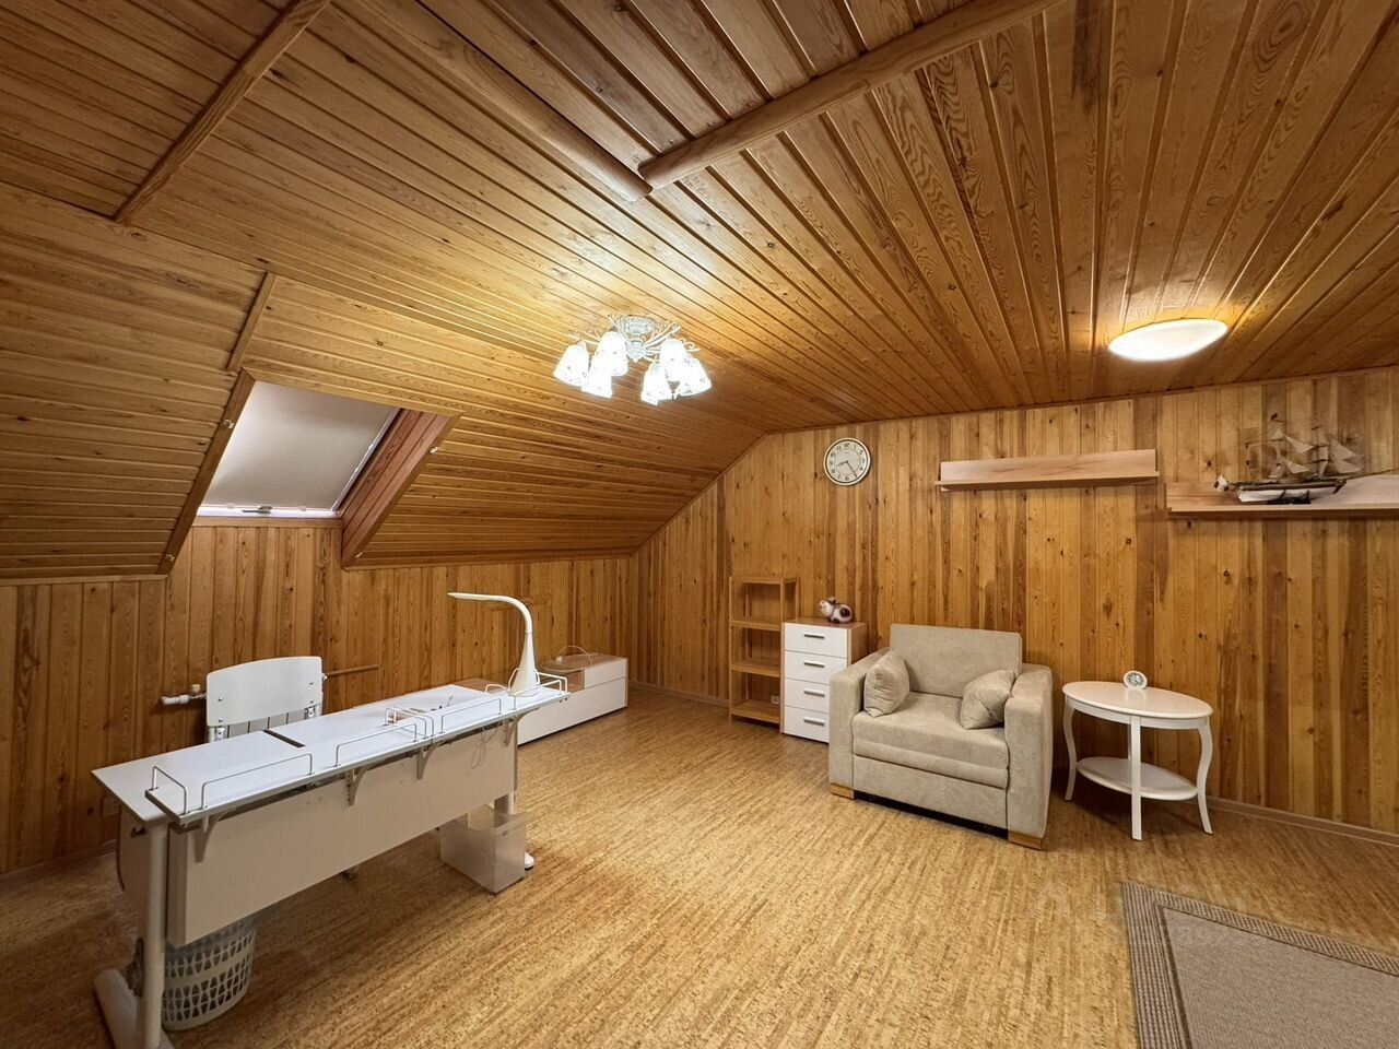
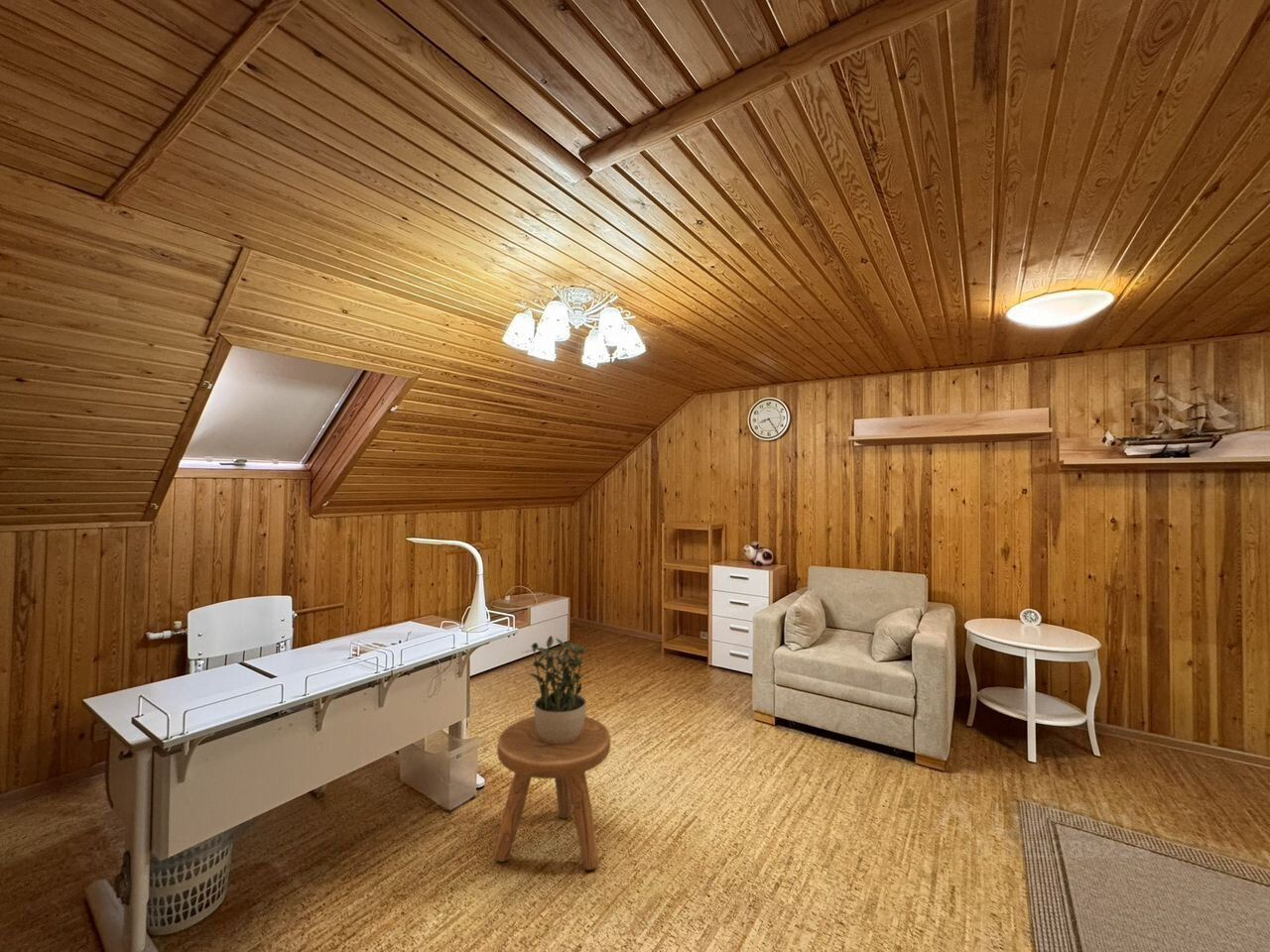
+ potted plant (558, 682)
+ stool (556, 789)
